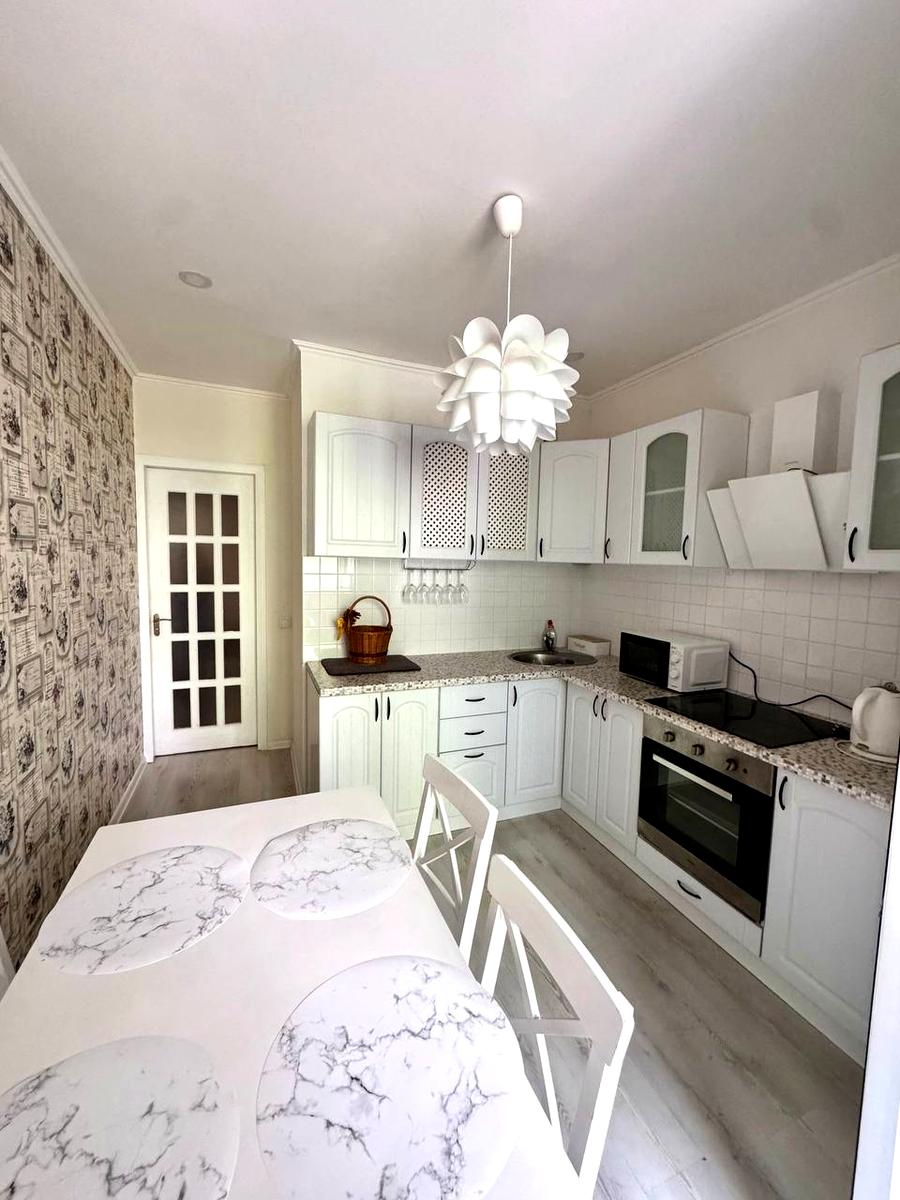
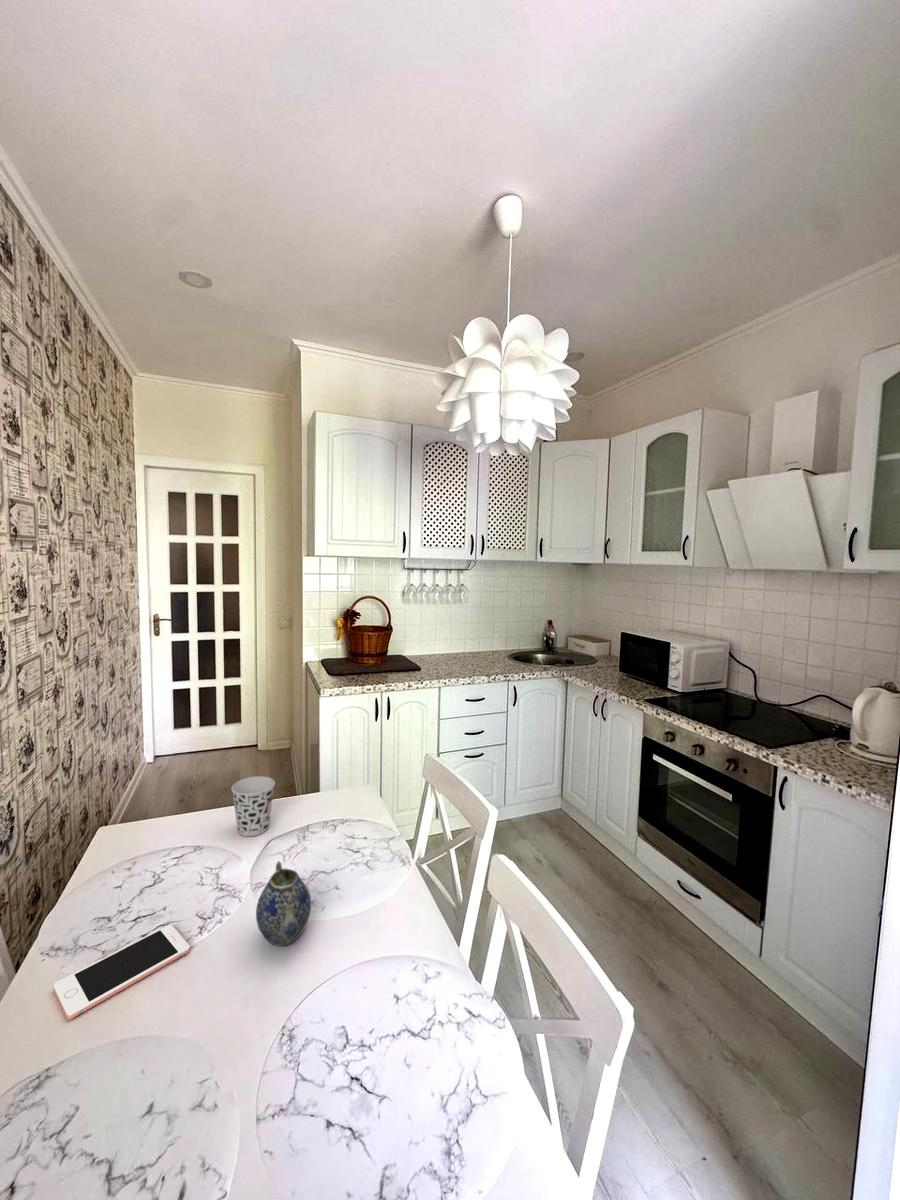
+ cell phone (125, 966)
+ teapot (284, 905)
+ cup (253, 806)
